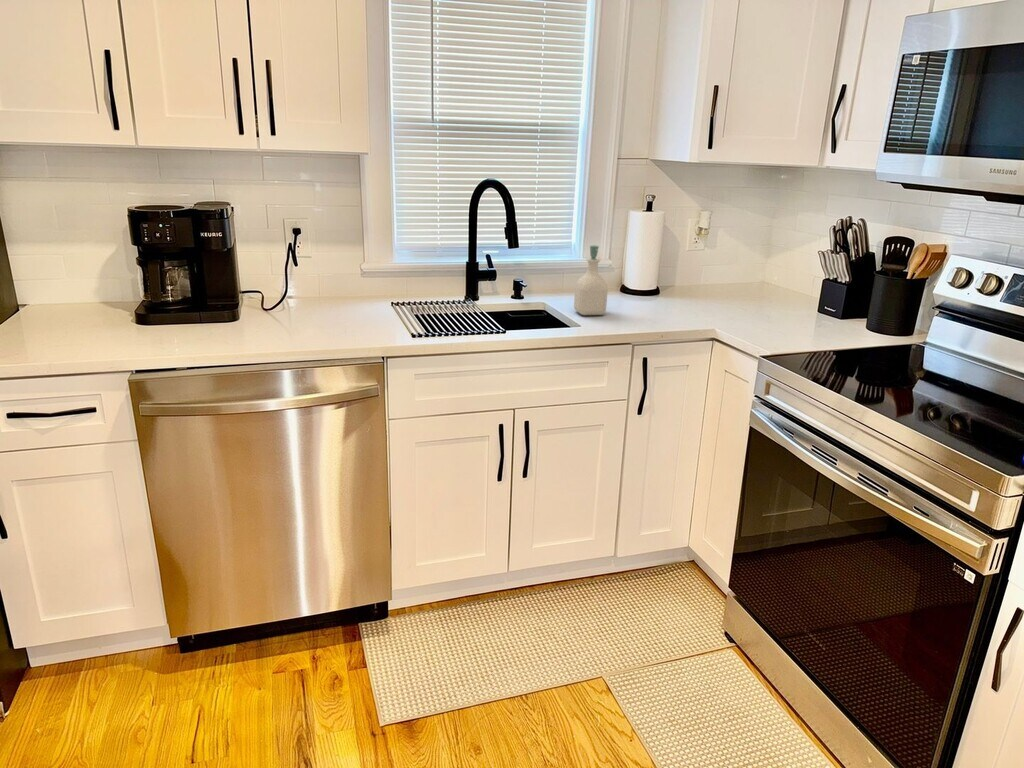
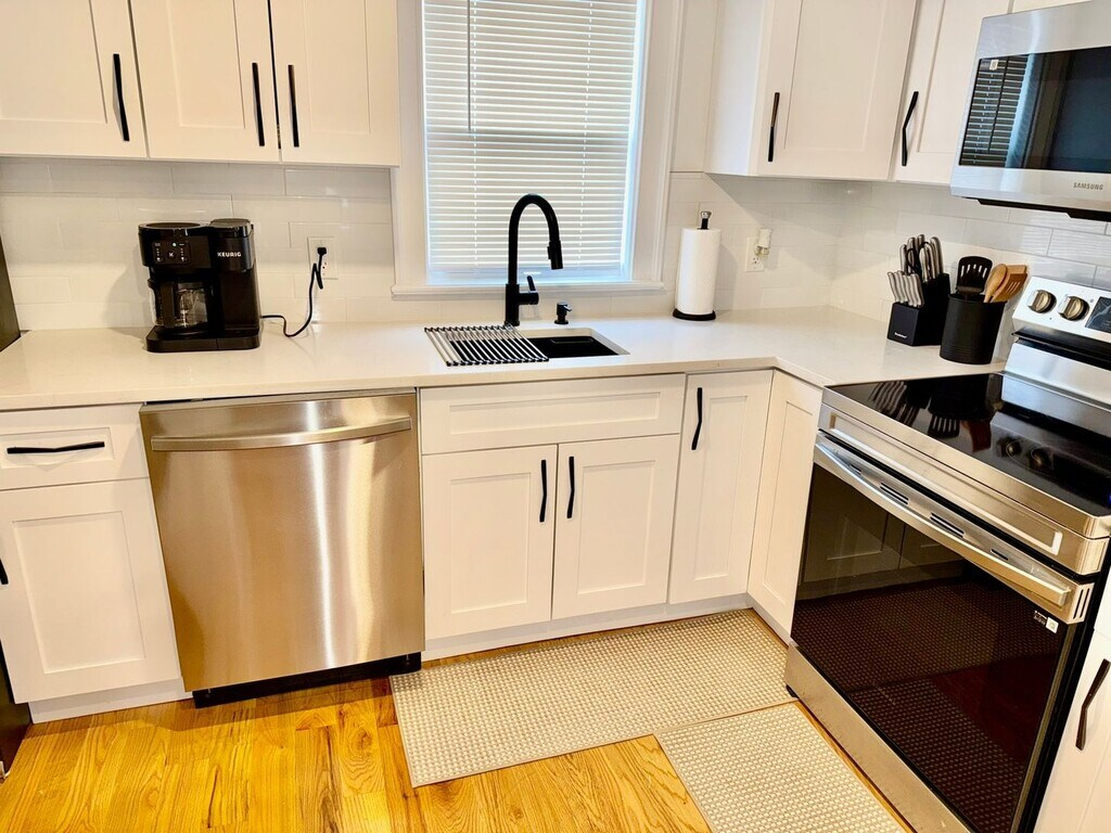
- soap bottle (591, 279)
